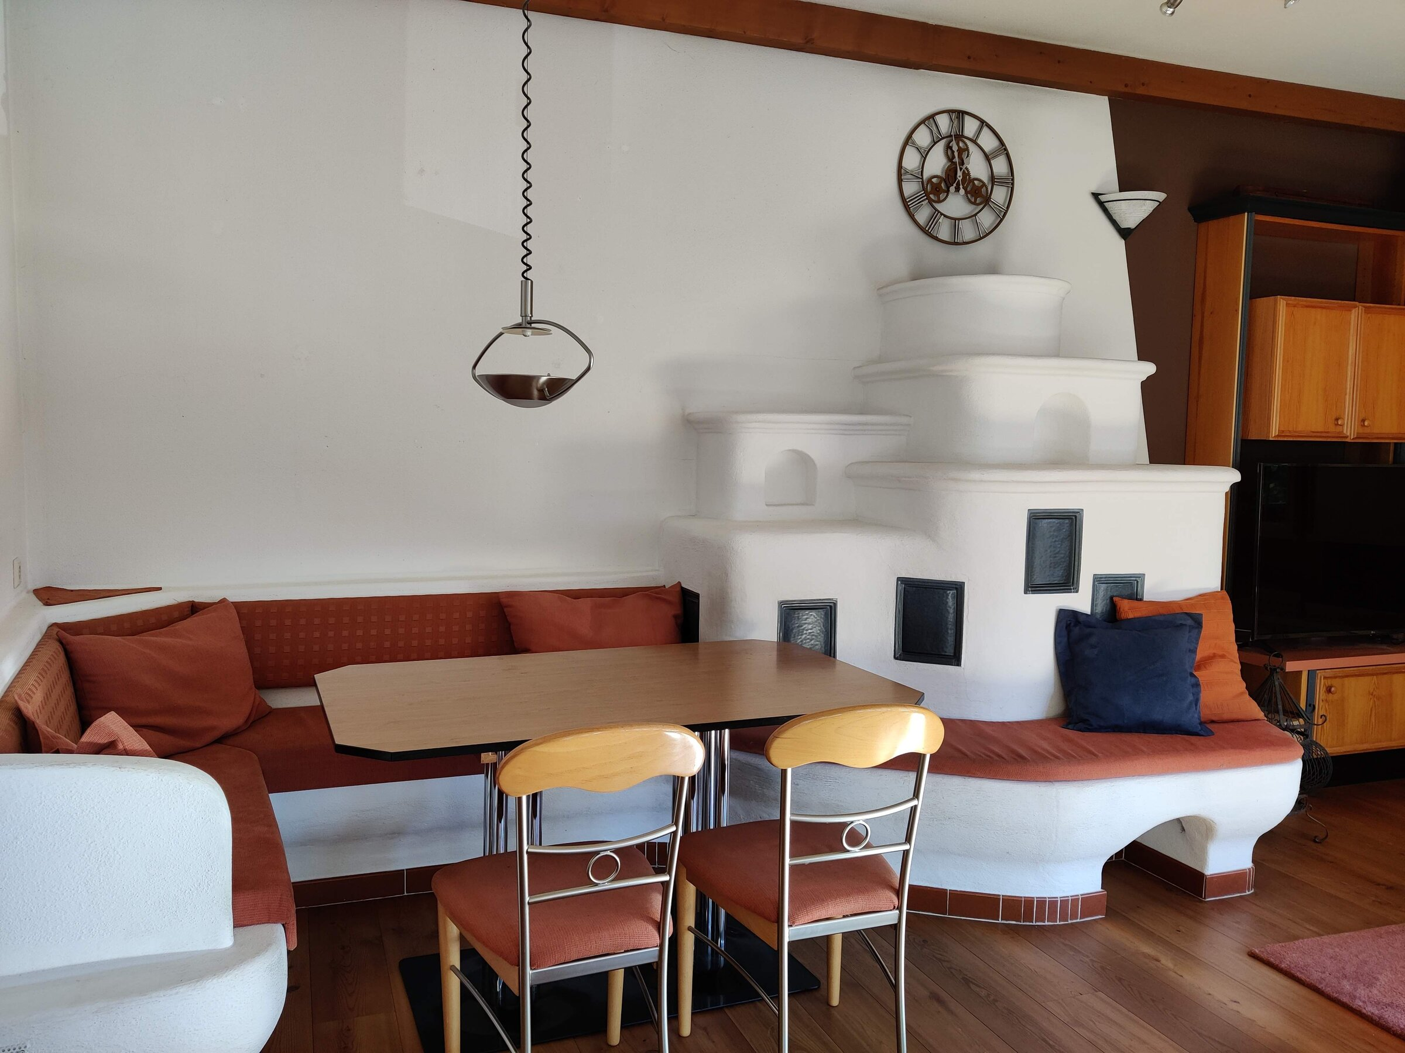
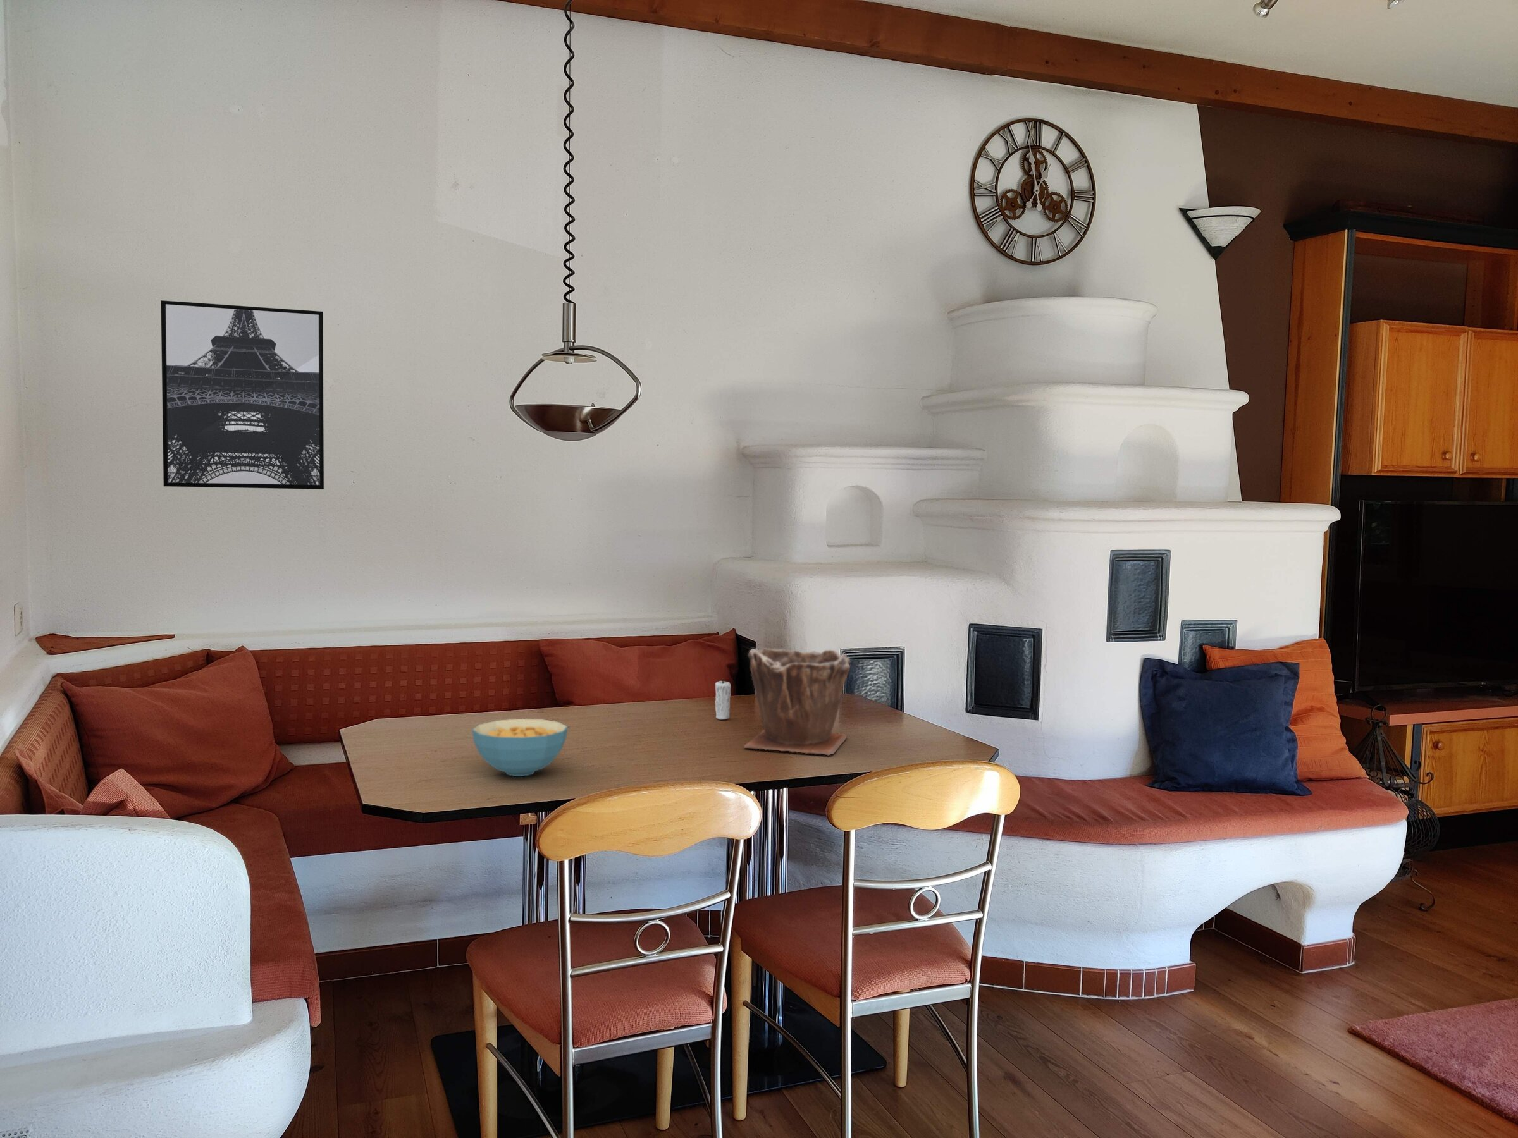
+ wall art (245, 398)
+ plant pot (797, 697)
+ cereal bowl (520, 751)
+ candle (723, 696)
